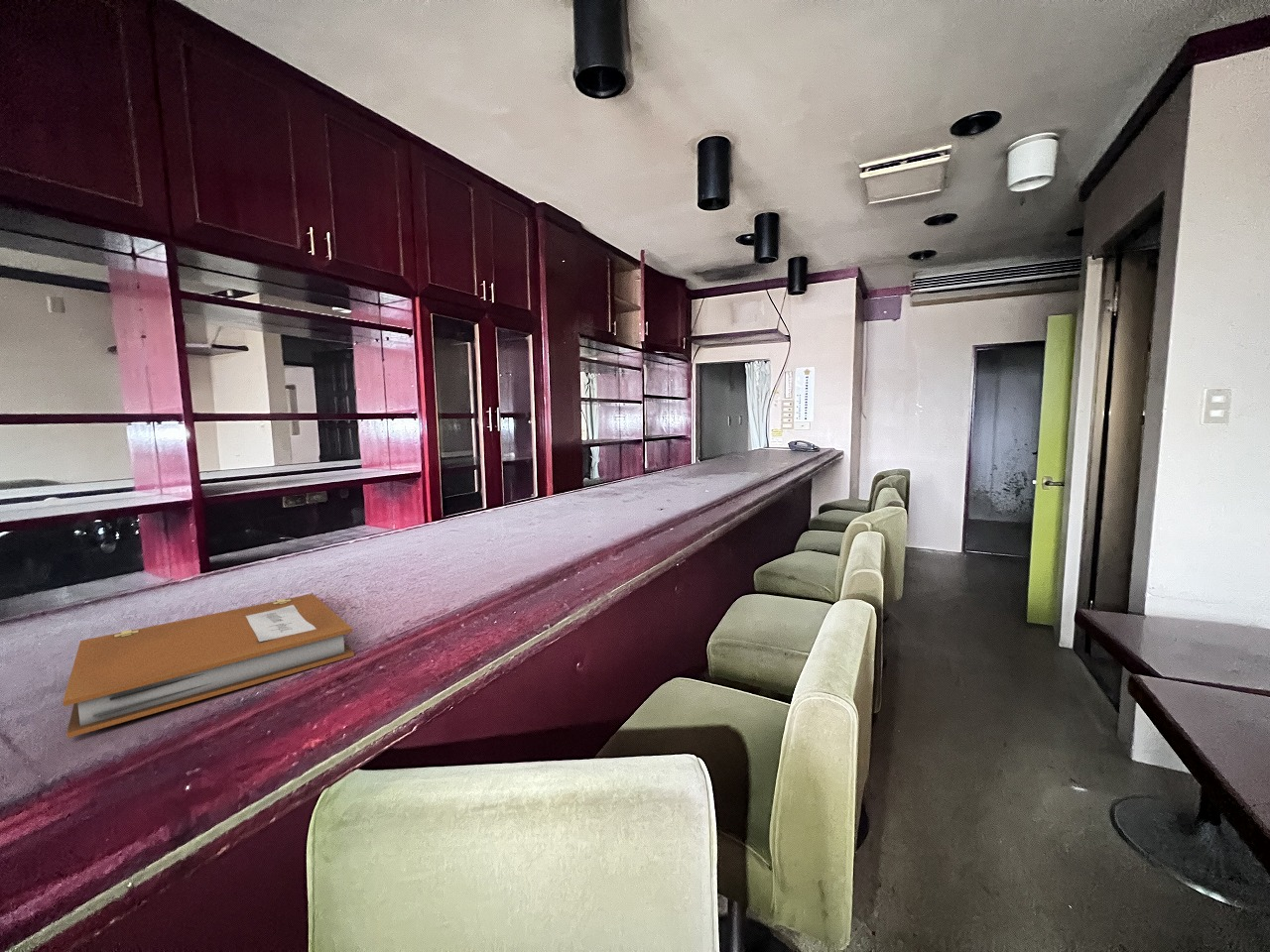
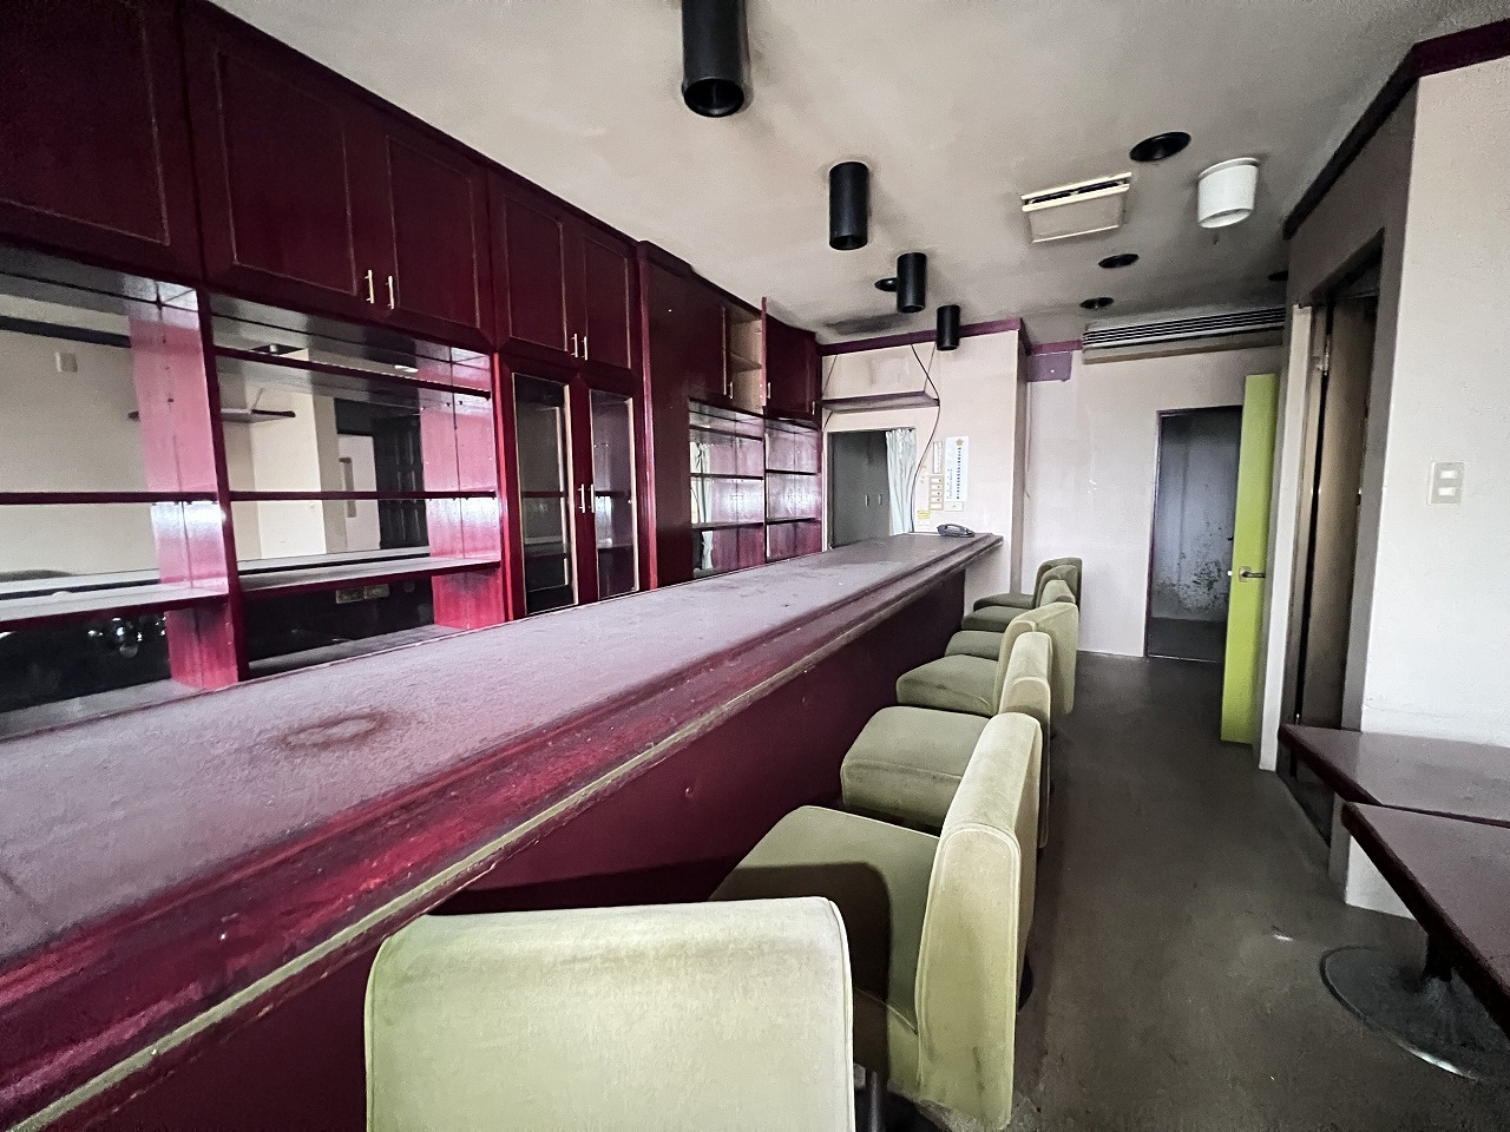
- notebook (225, 645)
